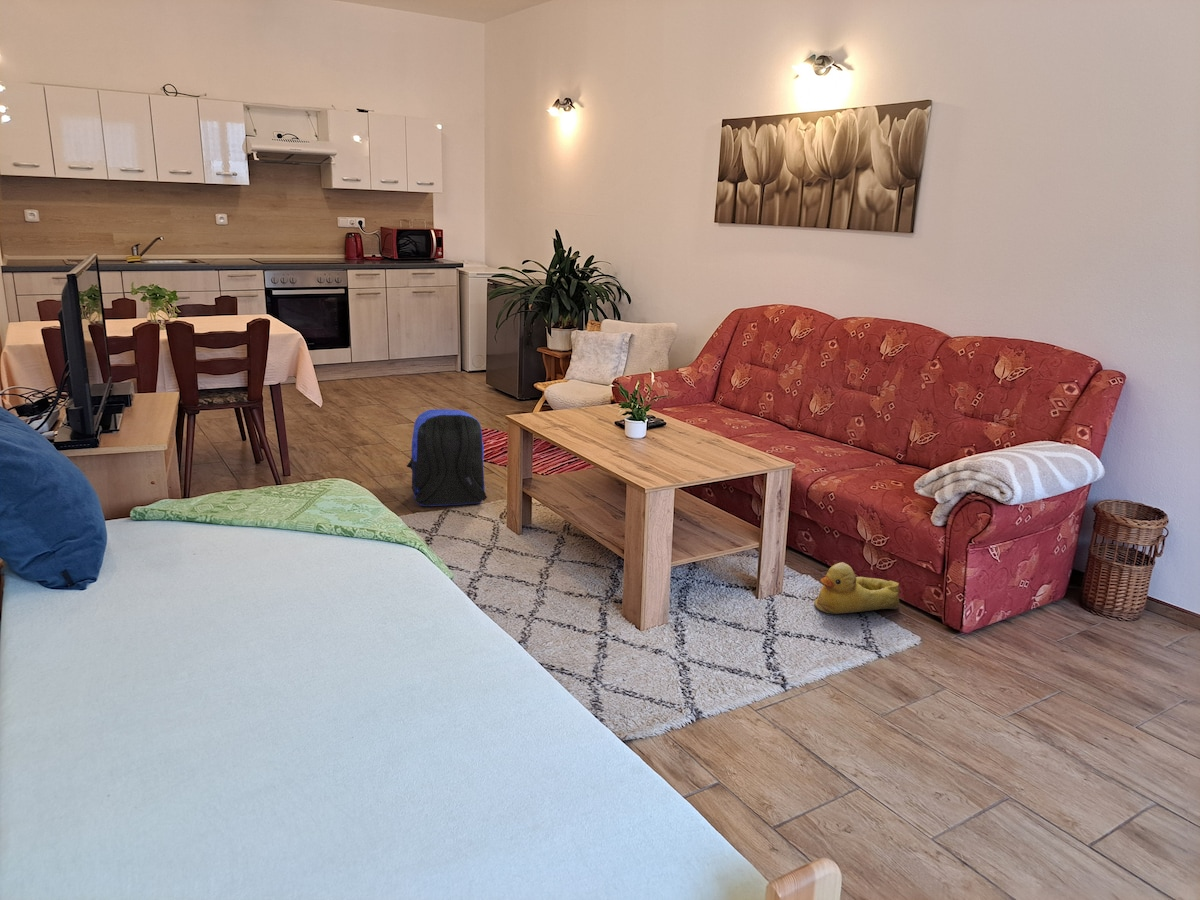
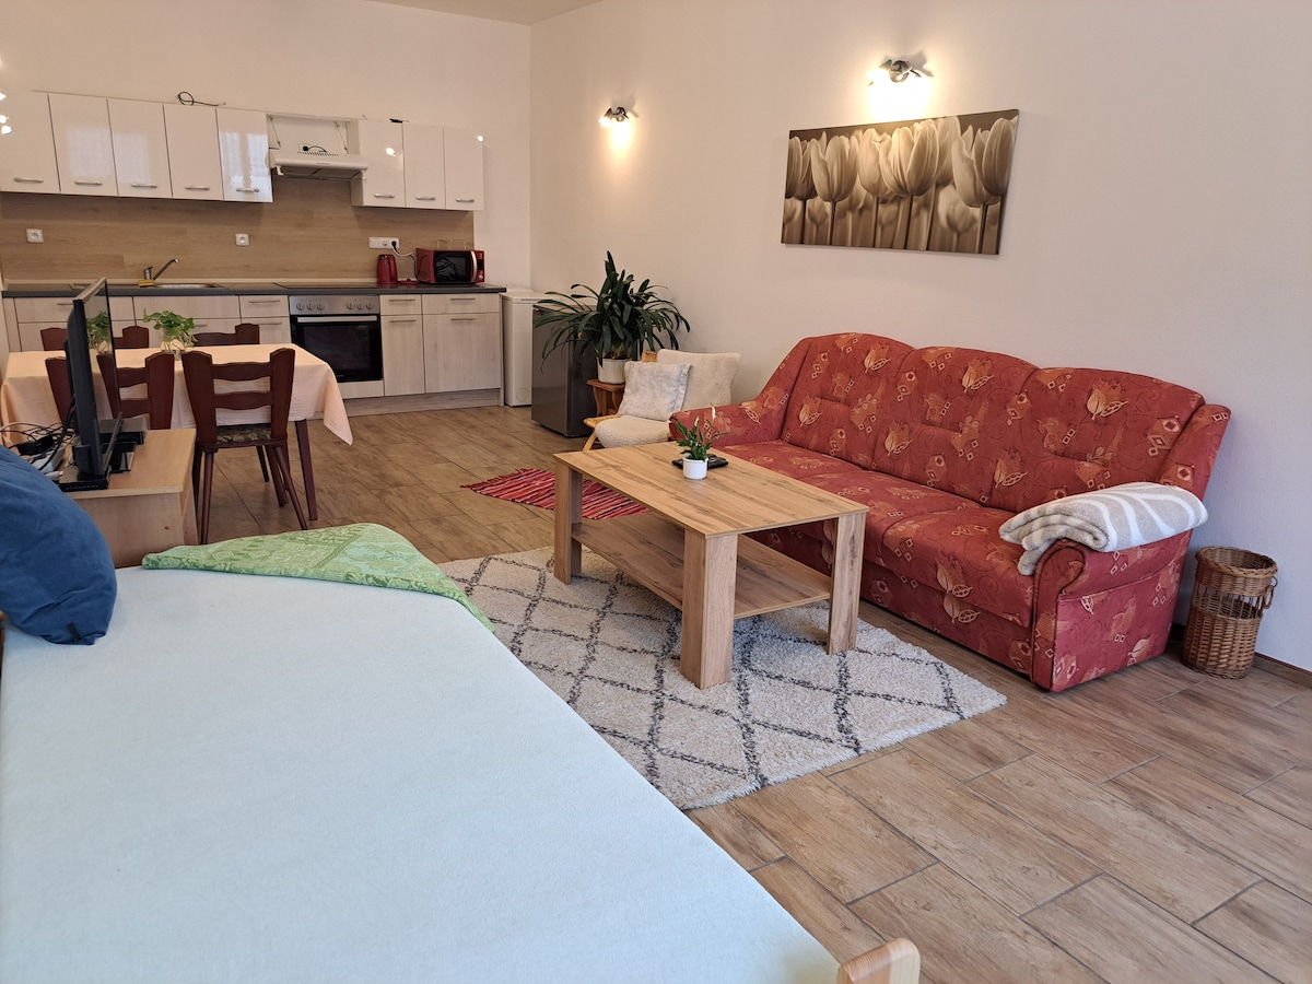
- backpack (443, 453)
- rubber duck (858, 584)
